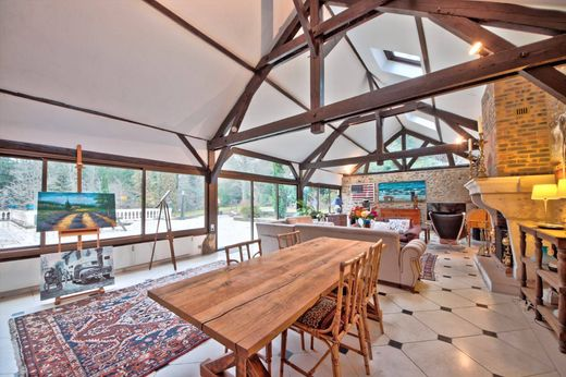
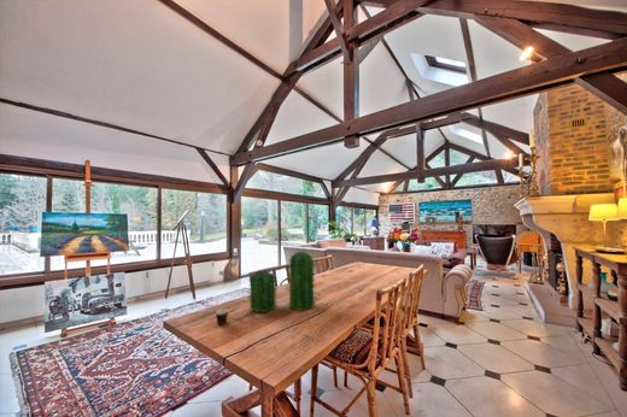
+ cup (216, 313)
+ plant (275, 281)
